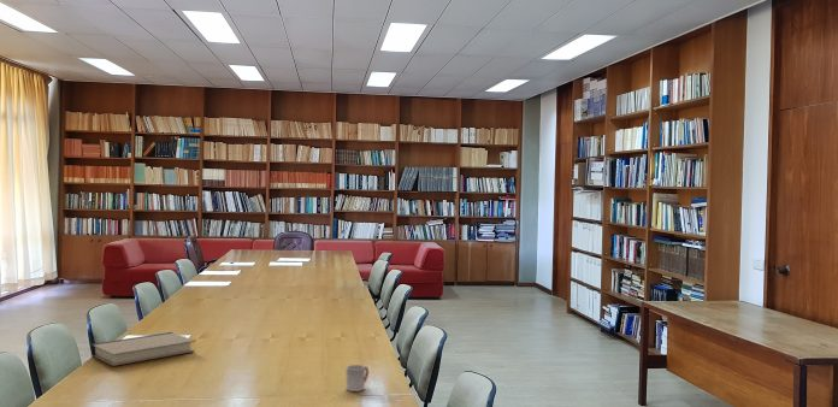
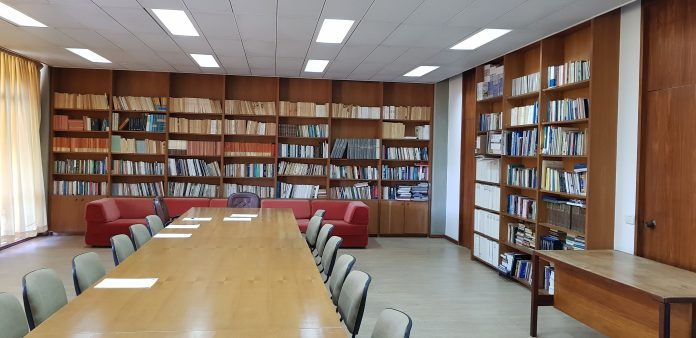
- cup (358, 377)
- book (143, 347)
